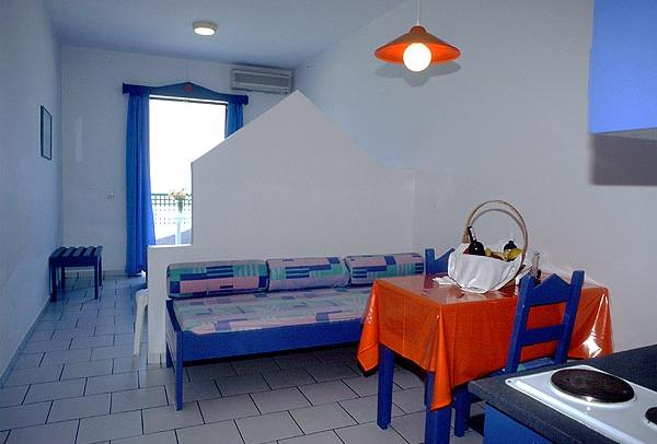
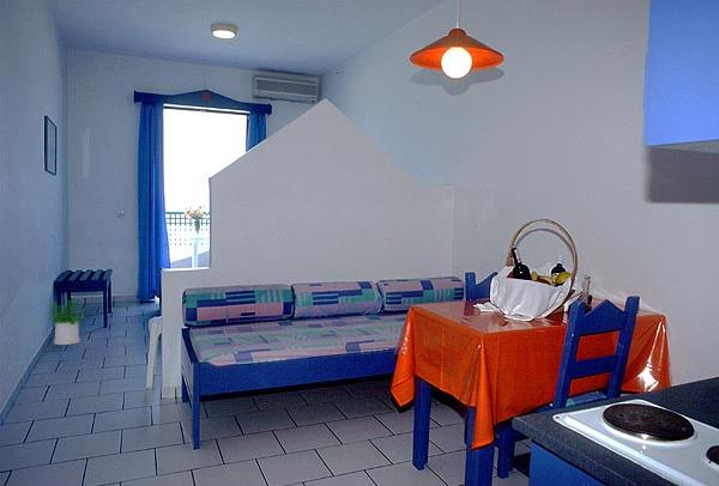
+ potted plant (66, 321)
